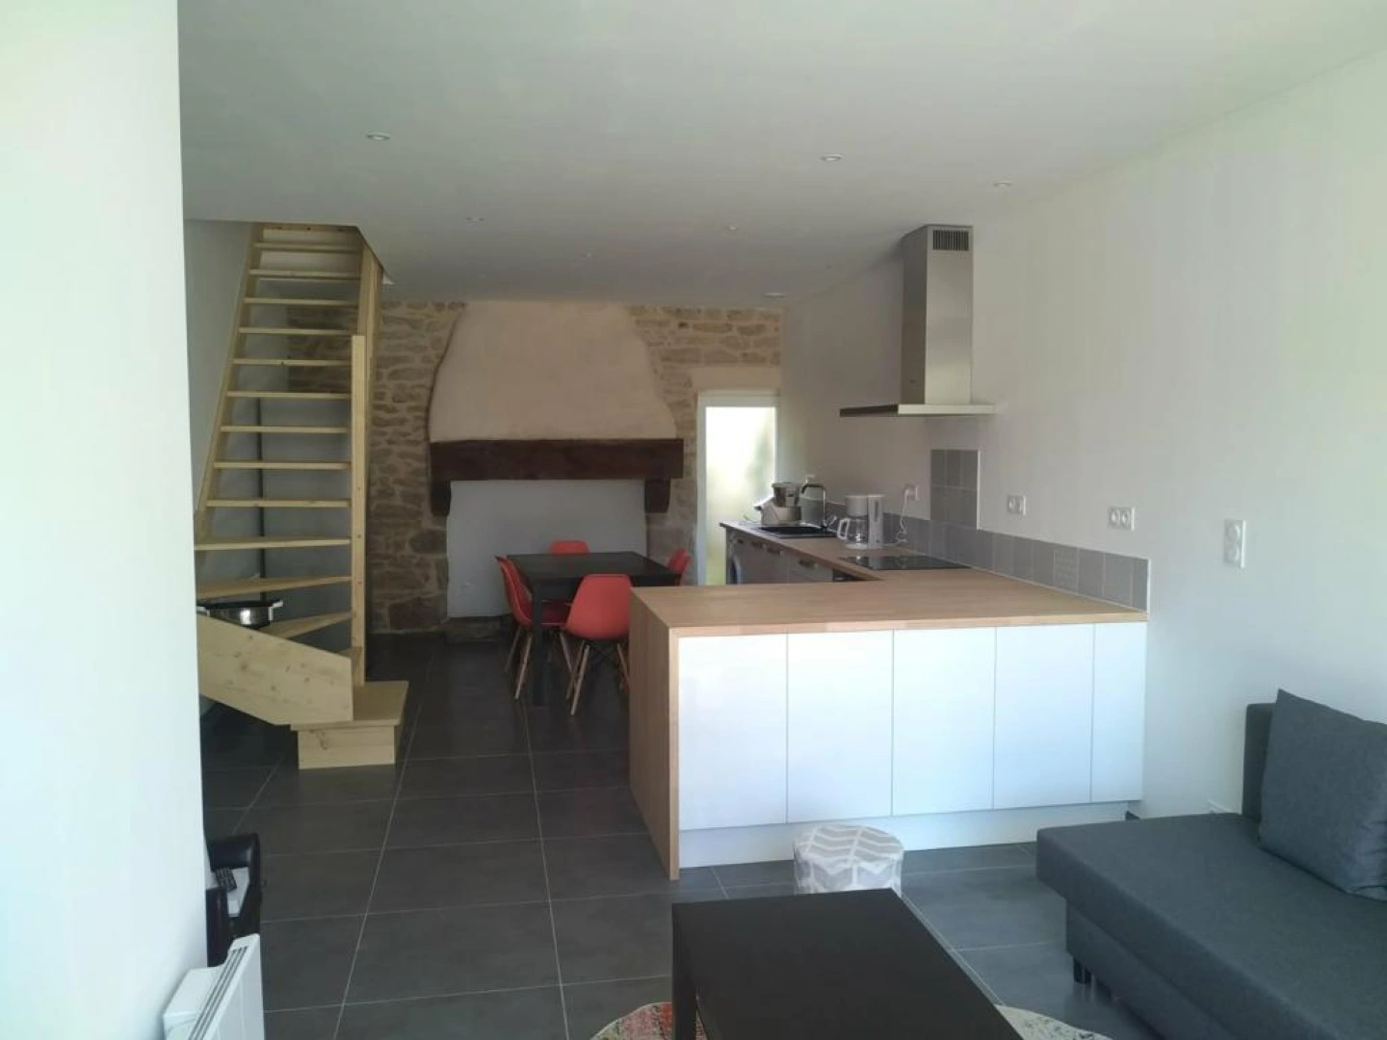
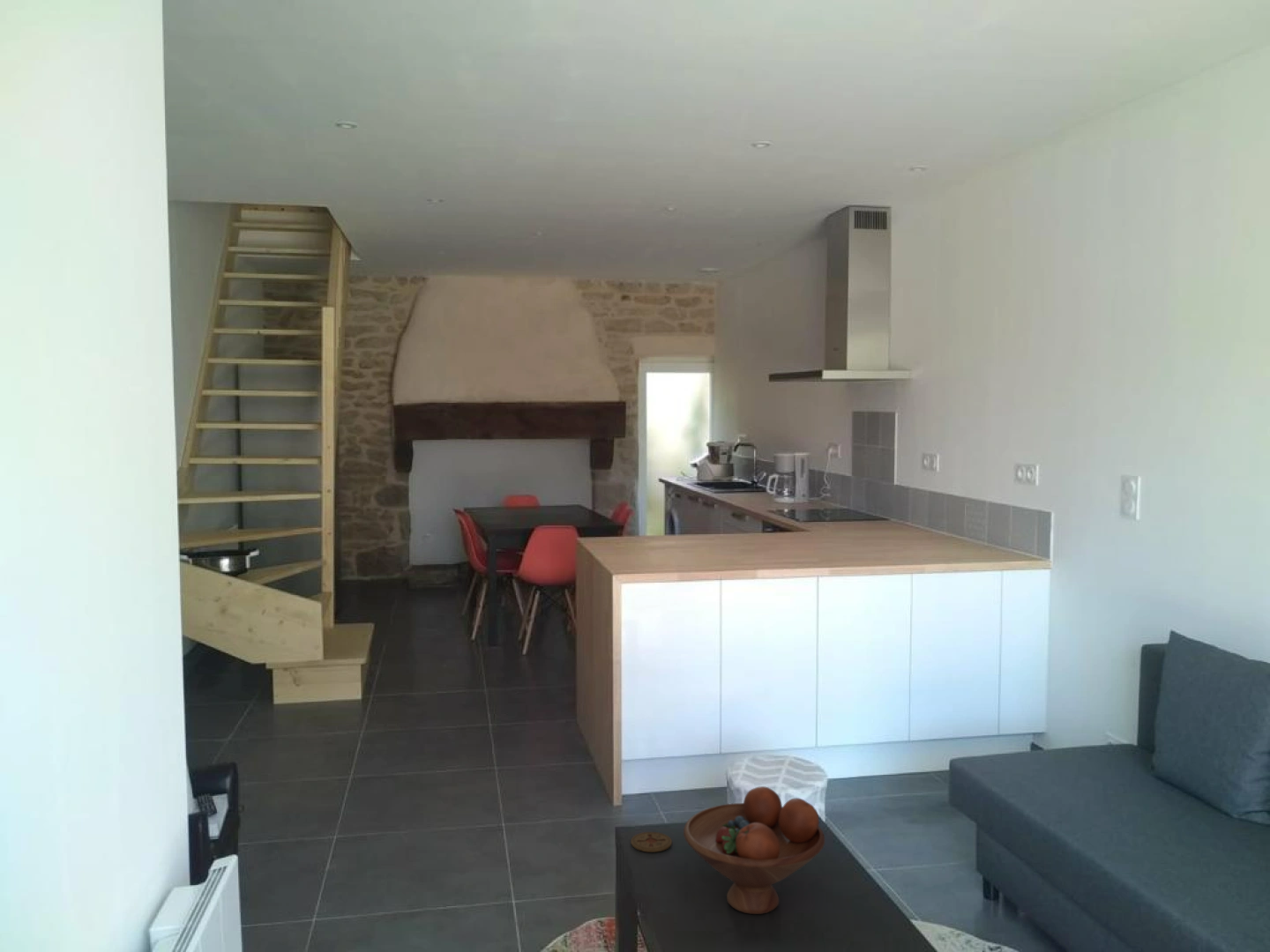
+ fruit bowl (753, 852)
+ coaster (651, 842)
